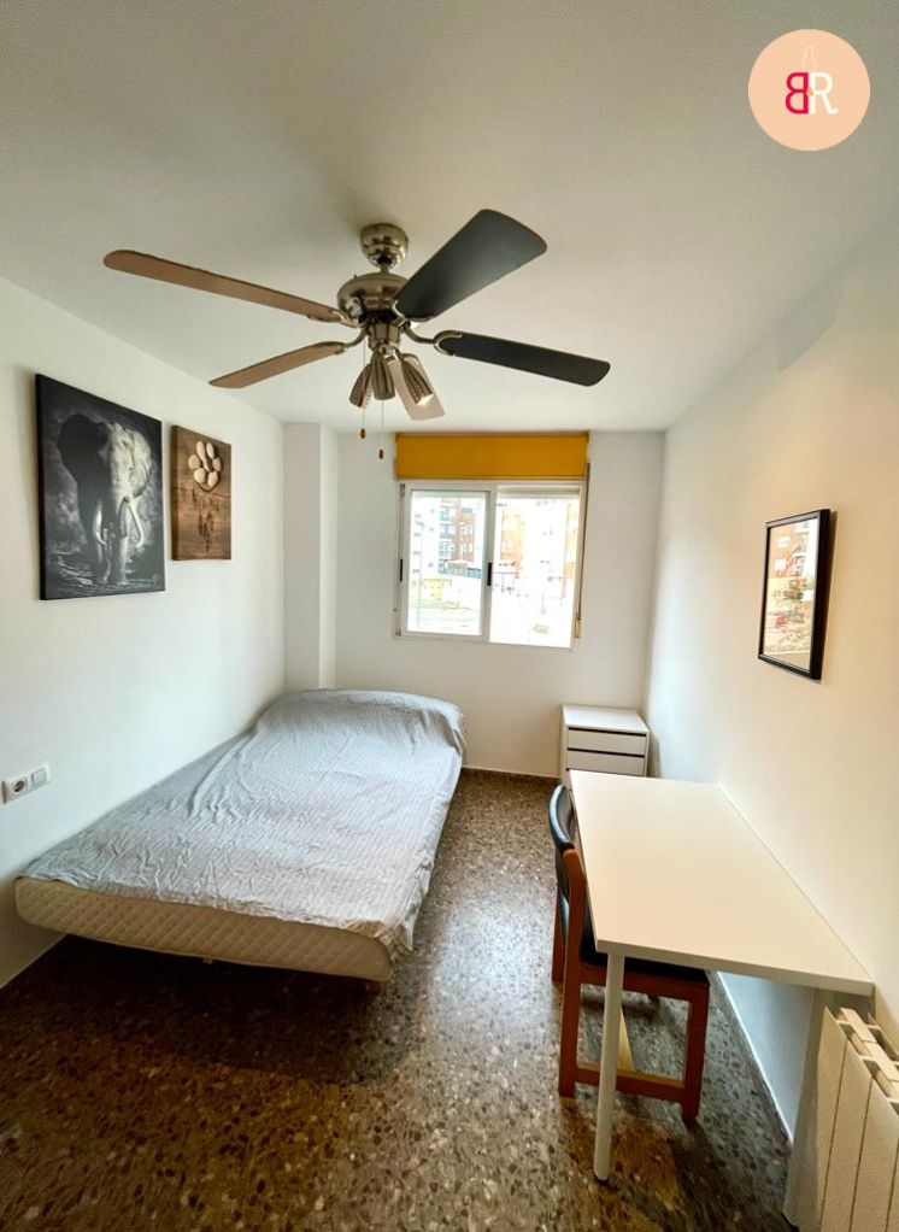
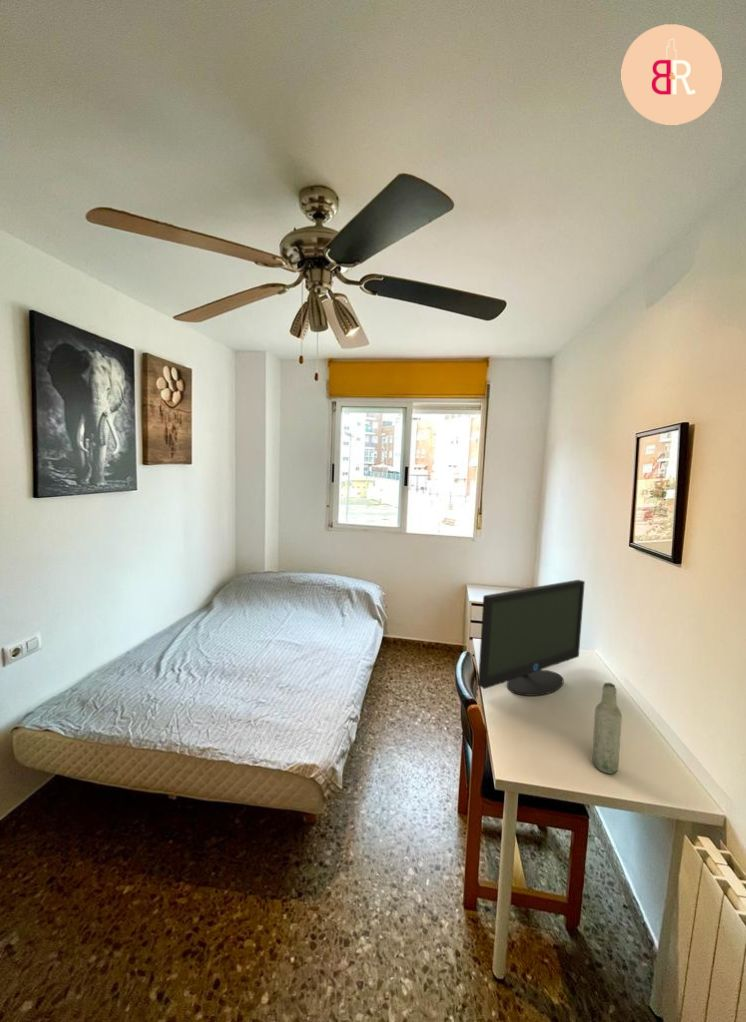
+ monitor (538, 636)
+ bottle (607, 726)
